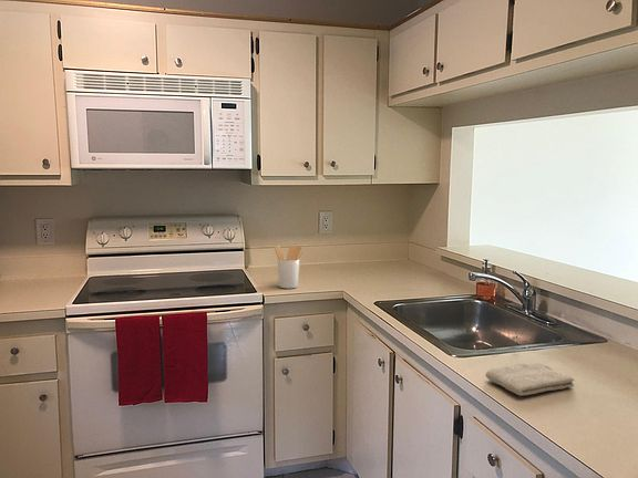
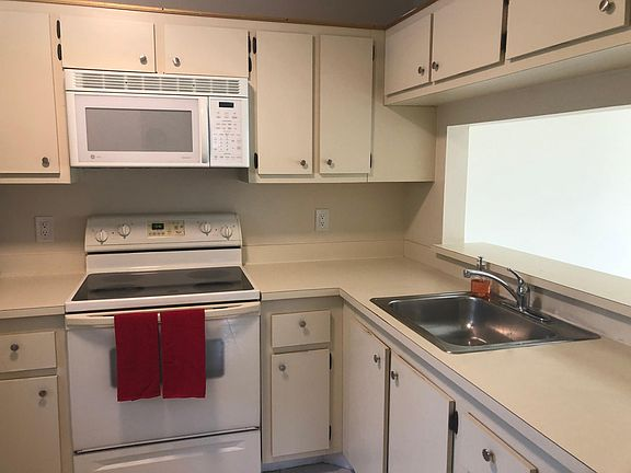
- utensil holder (290, 264)
- washcloth (529, 377)
